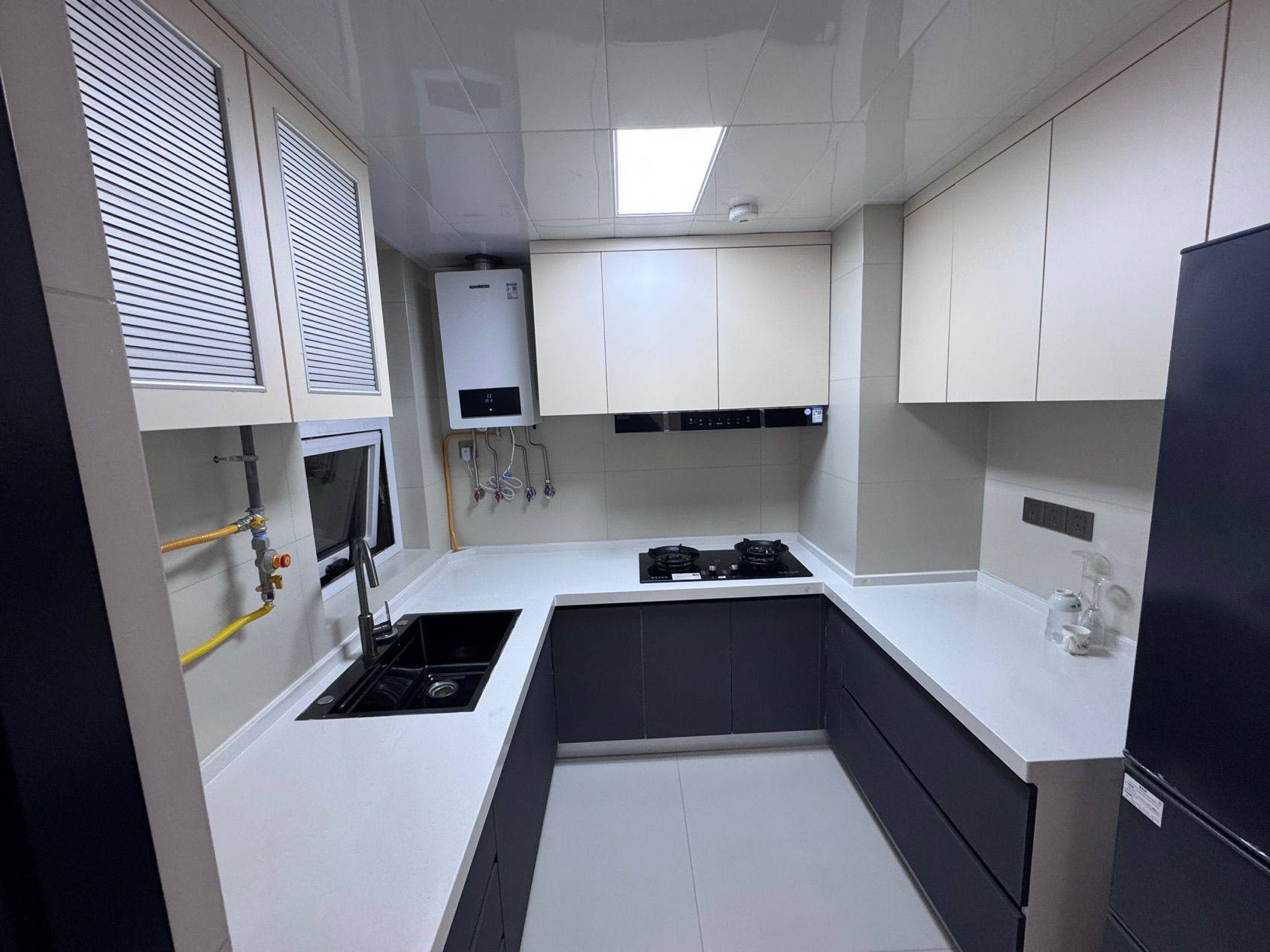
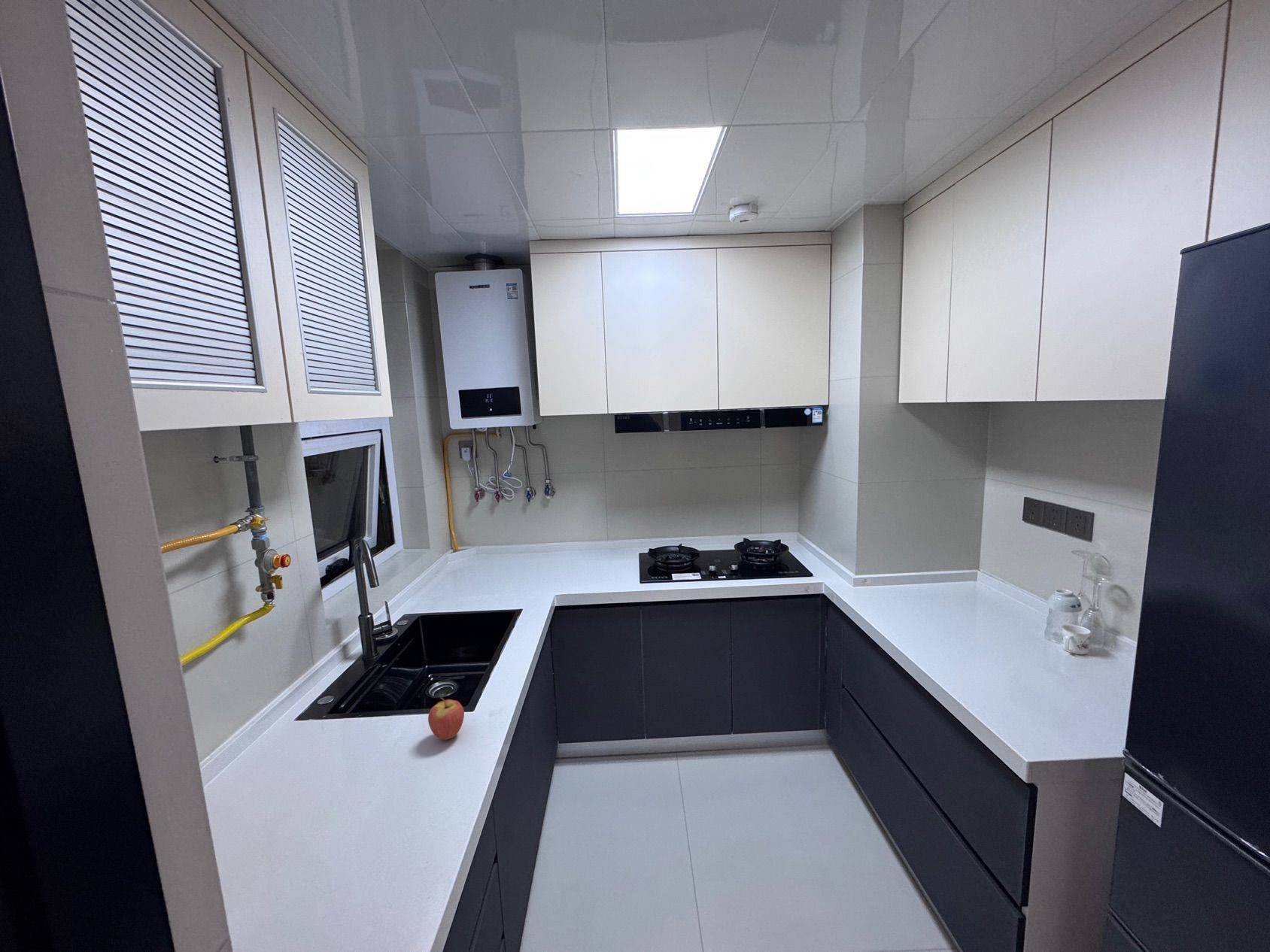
+ fruit (446, 717)
